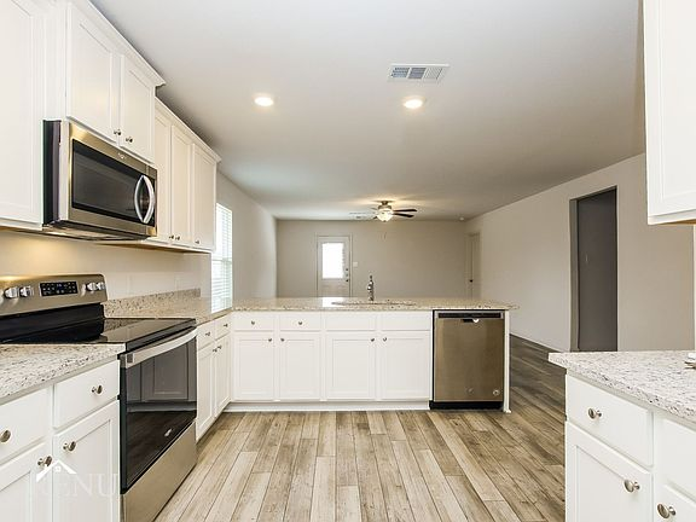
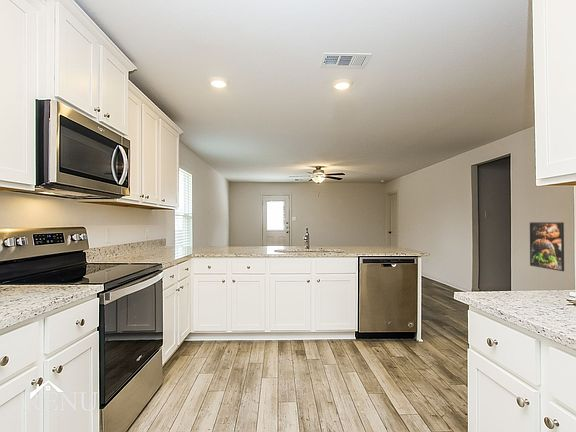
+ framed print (545, 245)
